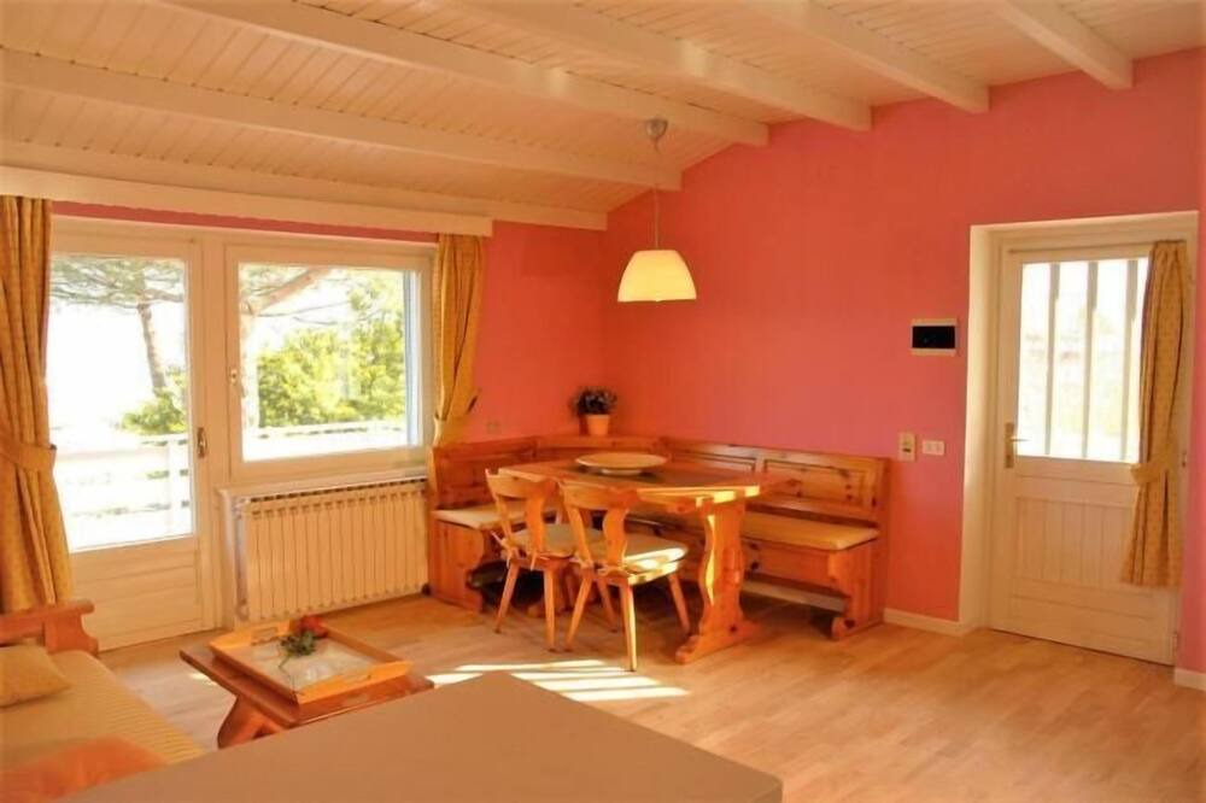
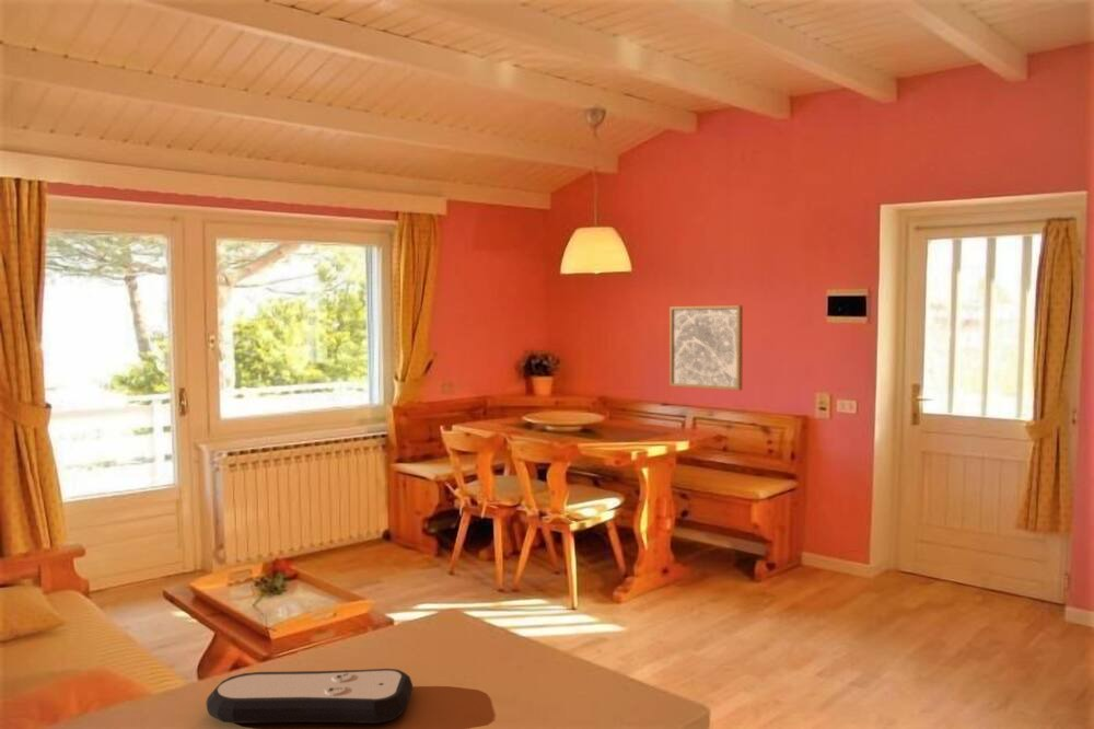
+ wall art (705, 347)
+ remote control (311, 694)
